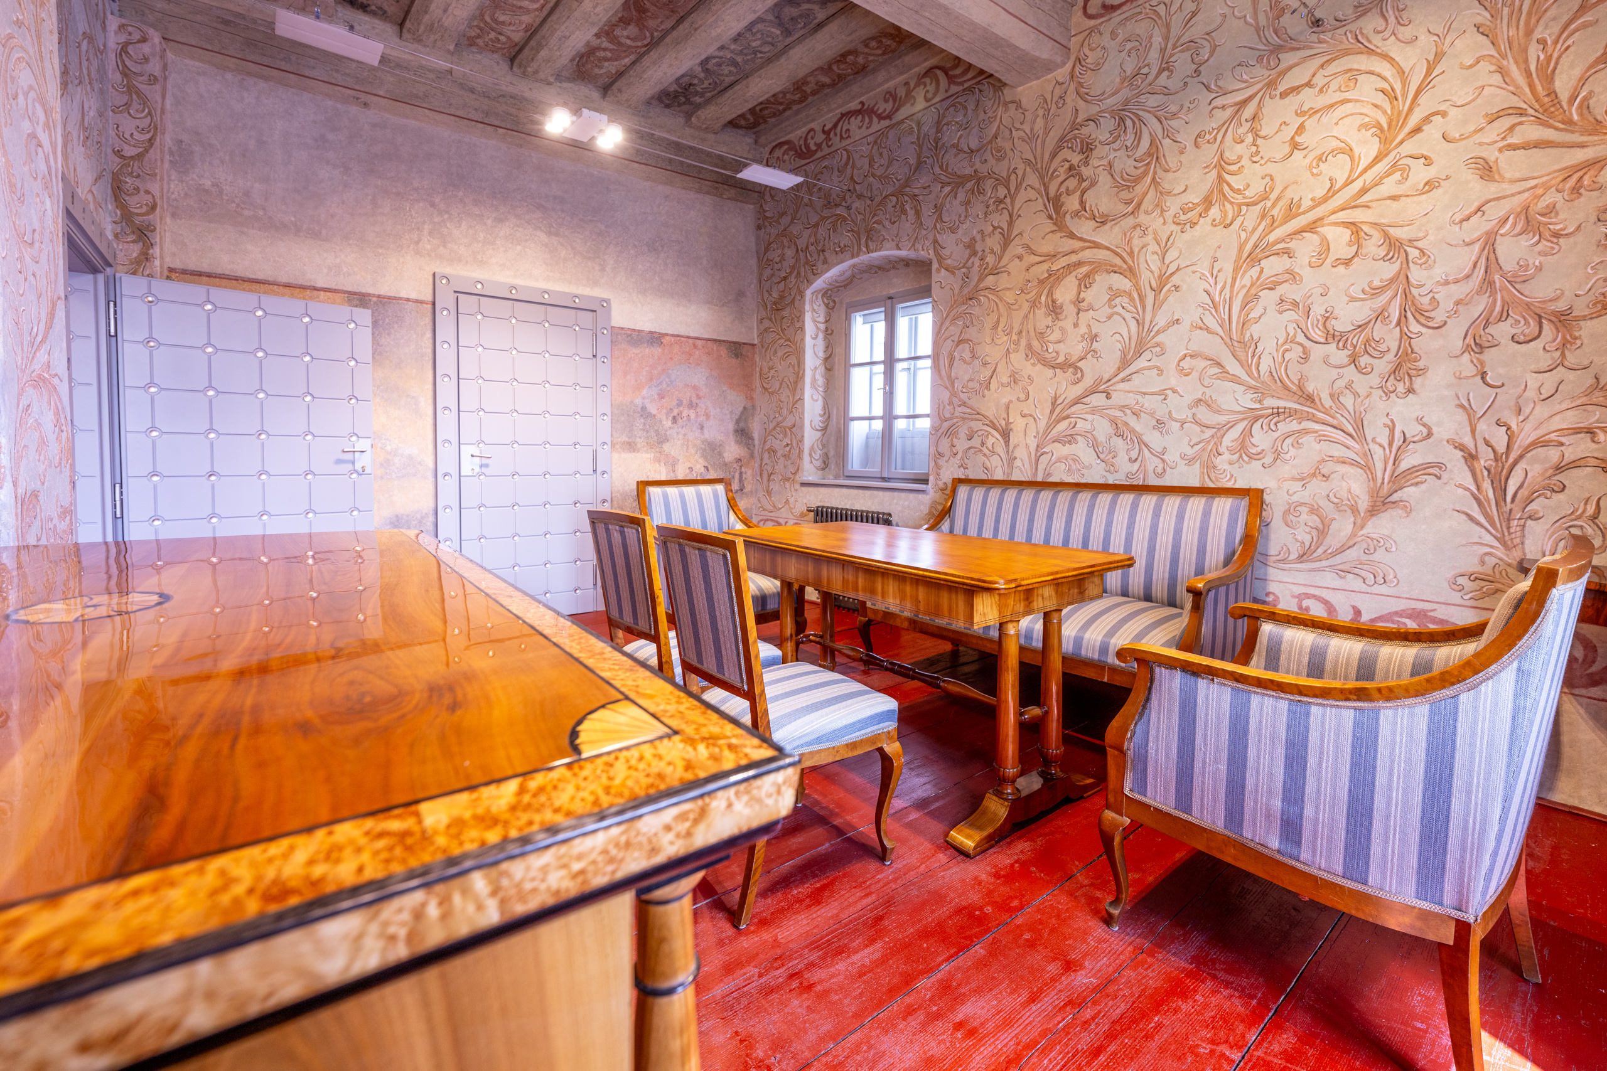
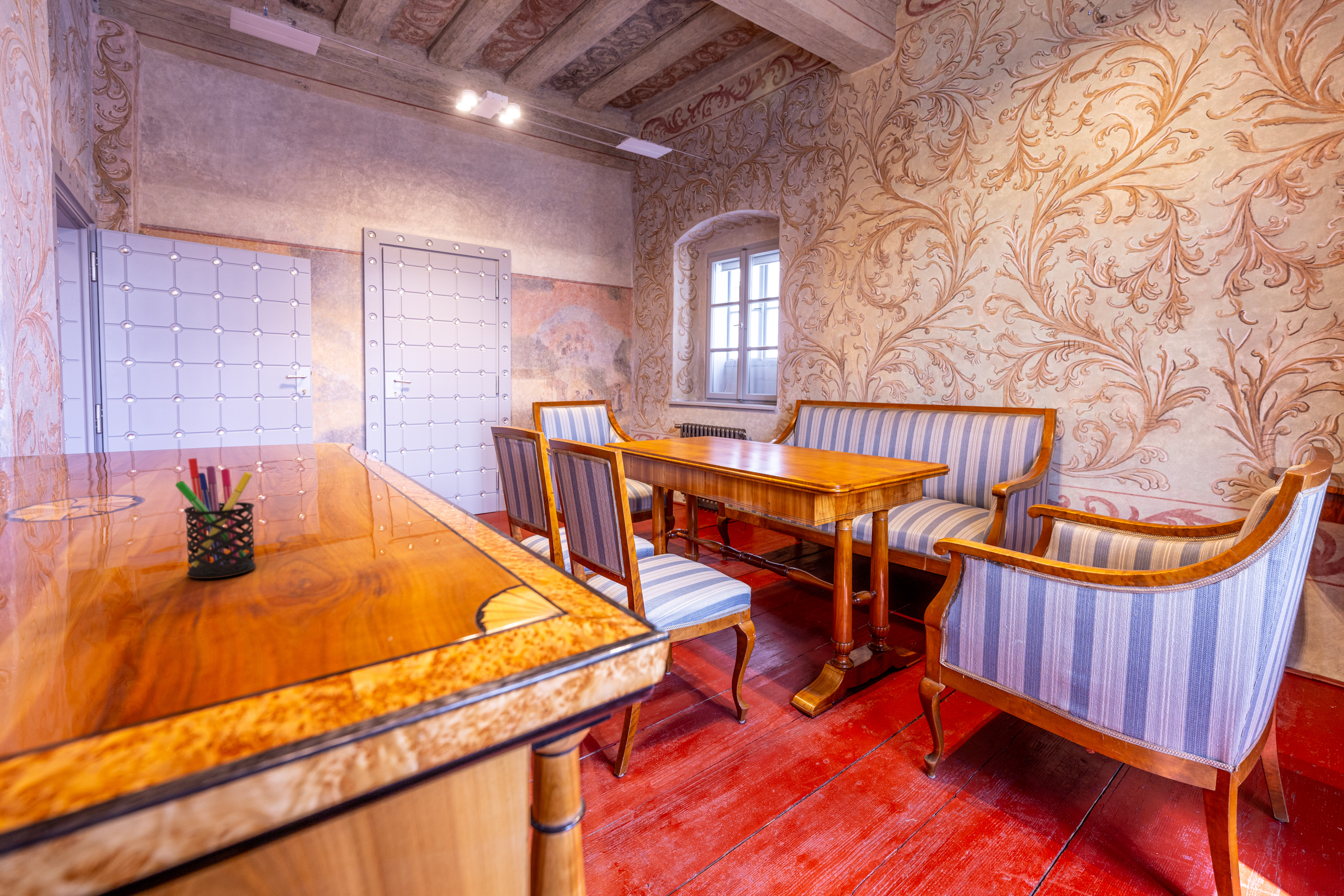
+ pen holder (212, 516)
